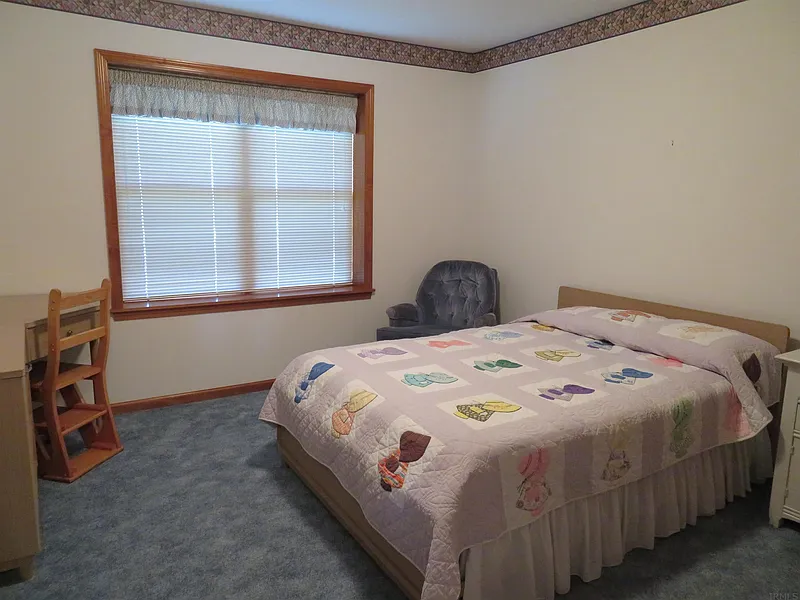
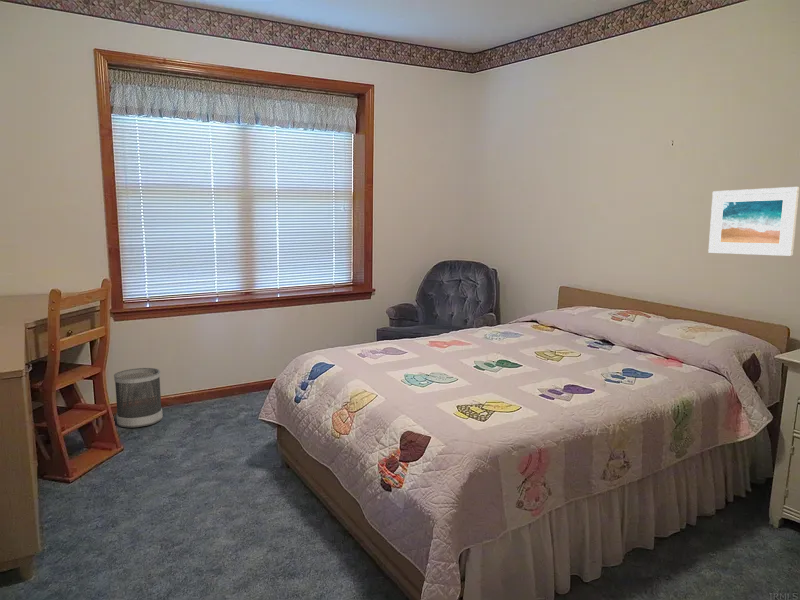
+ wastebasket (138, 396)
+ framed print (750, 222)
